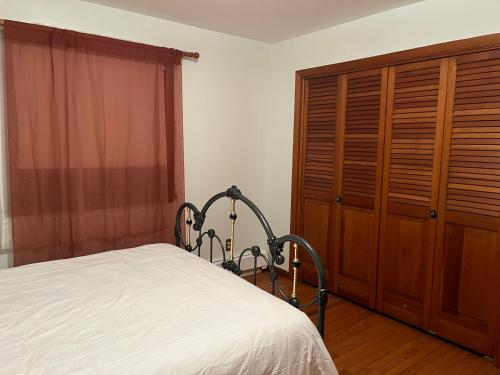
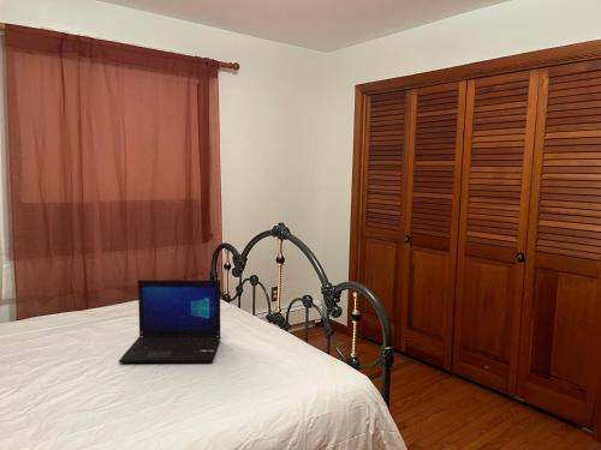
+ laptop (173, 318)
